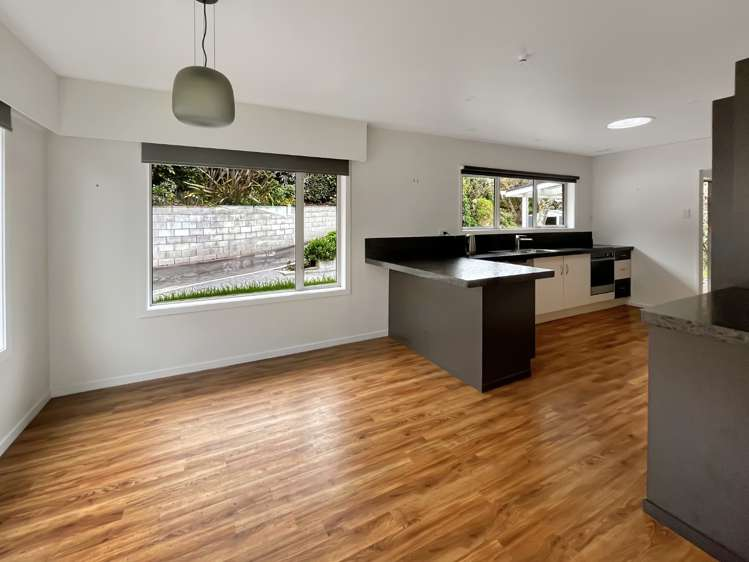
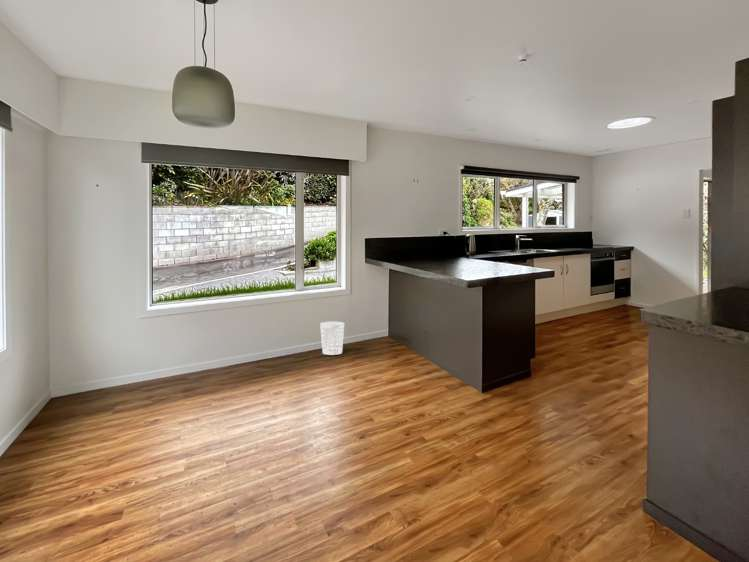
+ wastebasket (332, 338)
